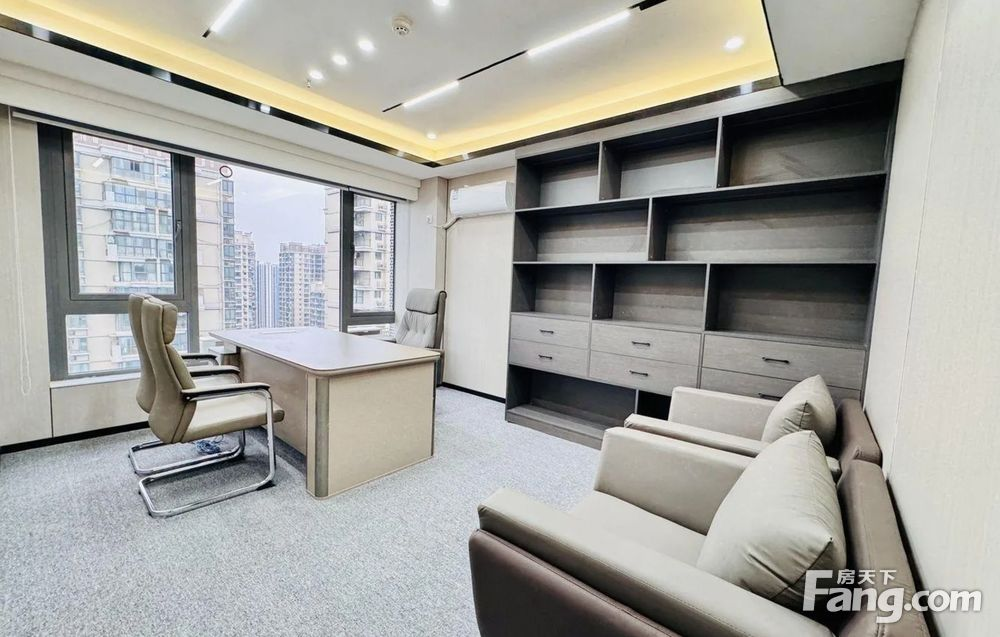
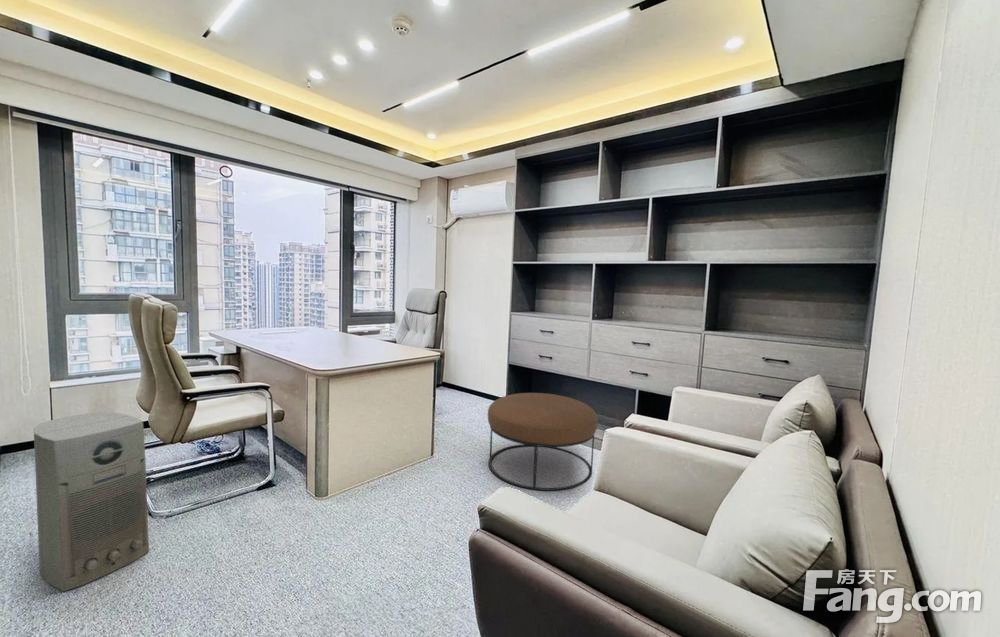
+ air purifier (89, 491)
+ ottoman (541, 433)
